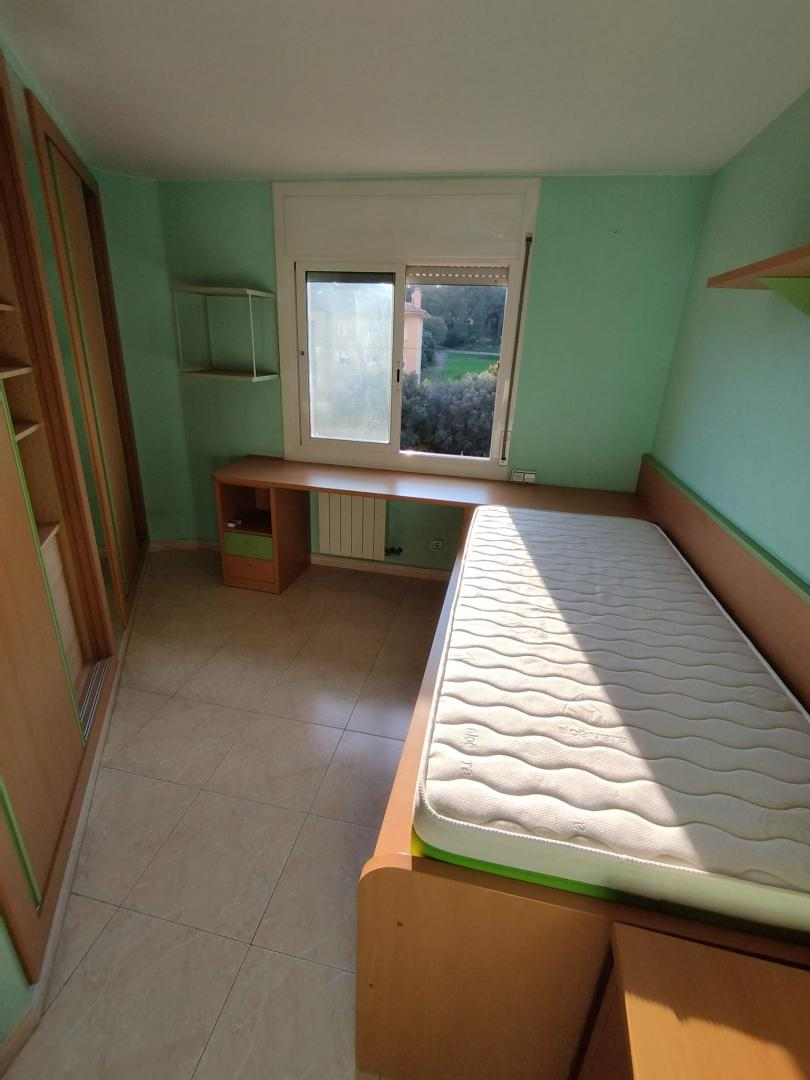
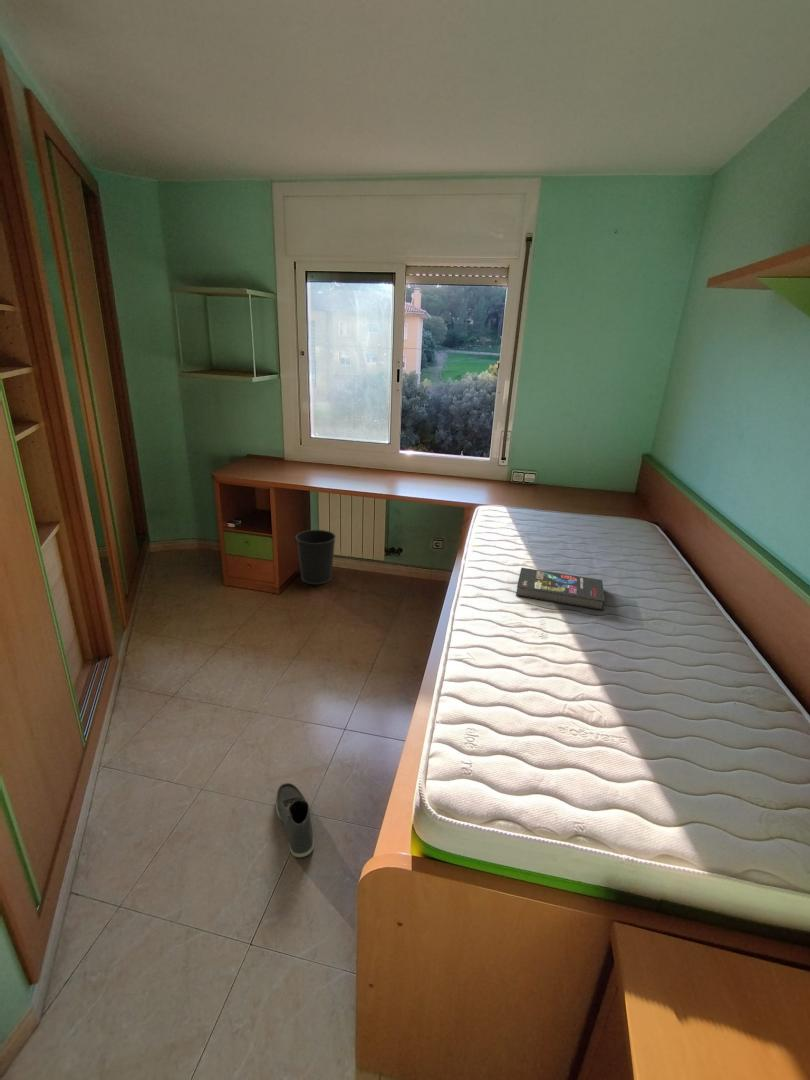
+ book (559, 587)
+ wastebasket (316, 557)
+ sneaker (295, 804)
